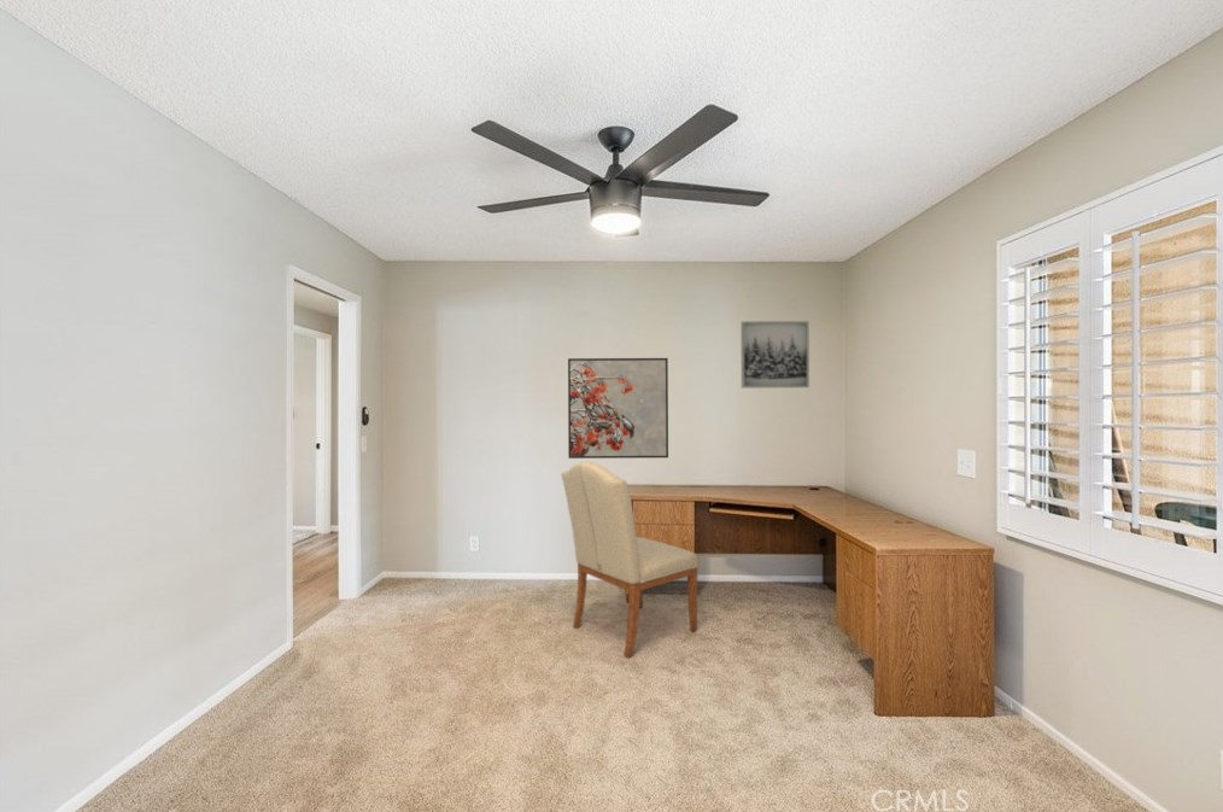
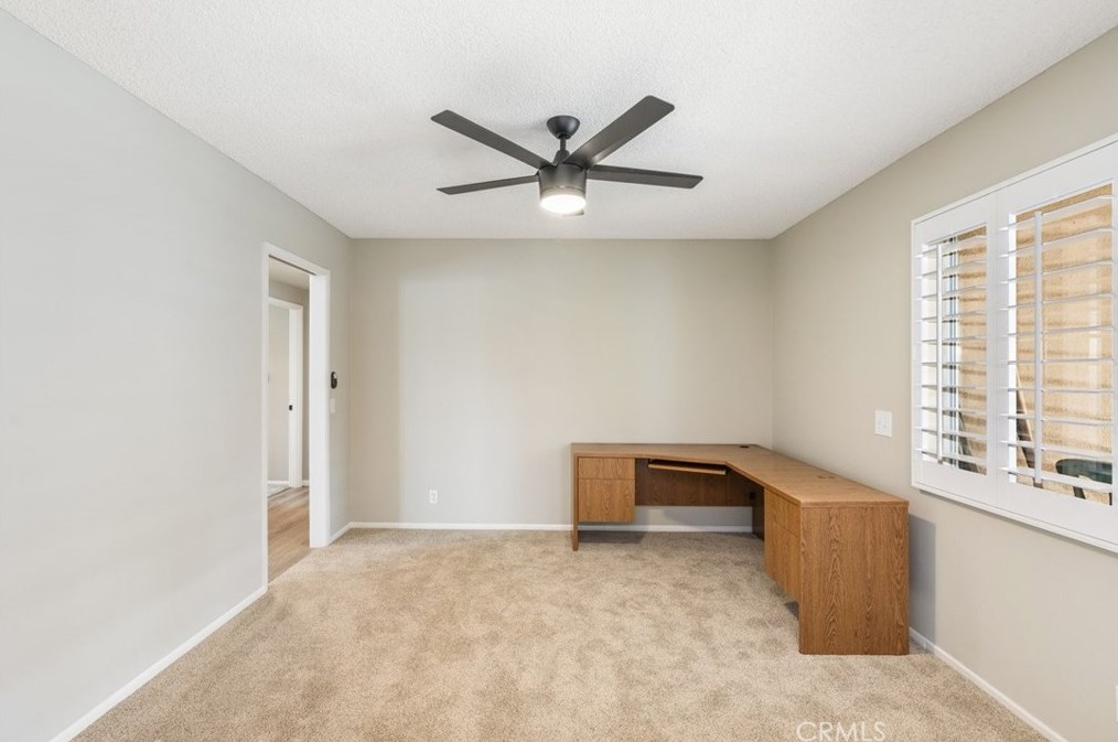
- chair (627, 544)
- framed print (618, 408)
- wall art (774, 354)
